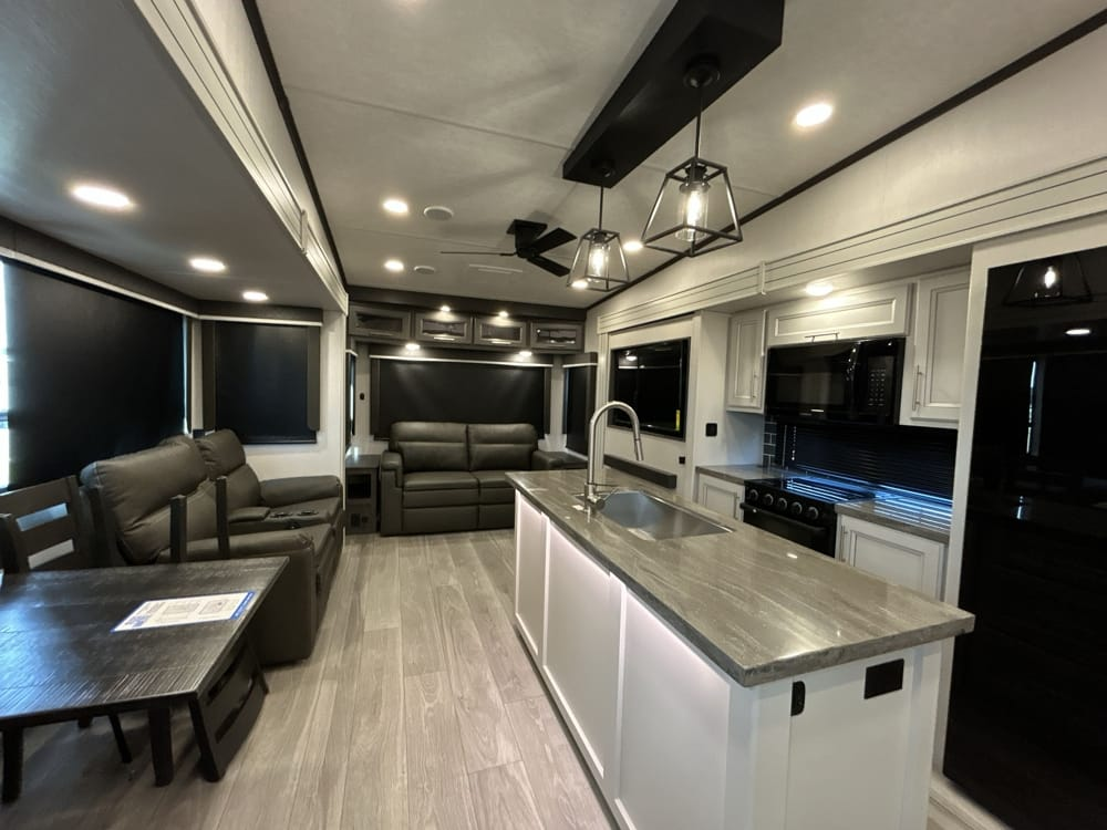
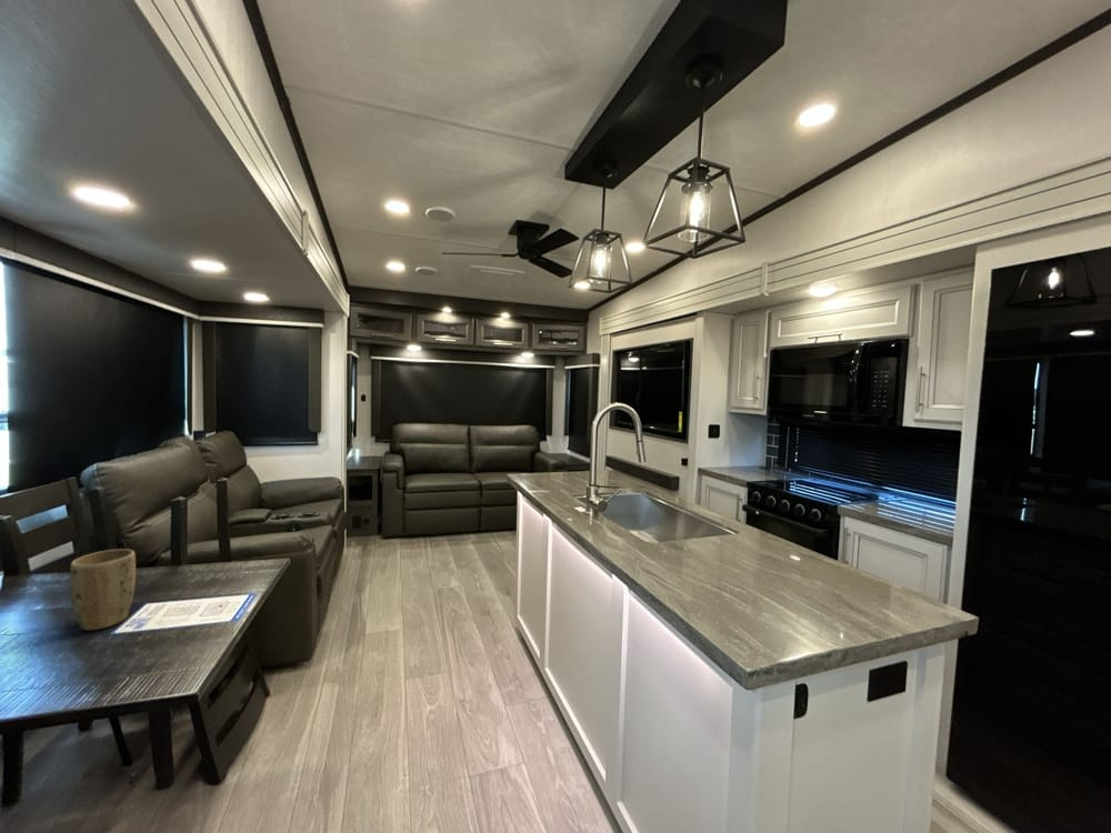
+ plant pot (104, 589)
